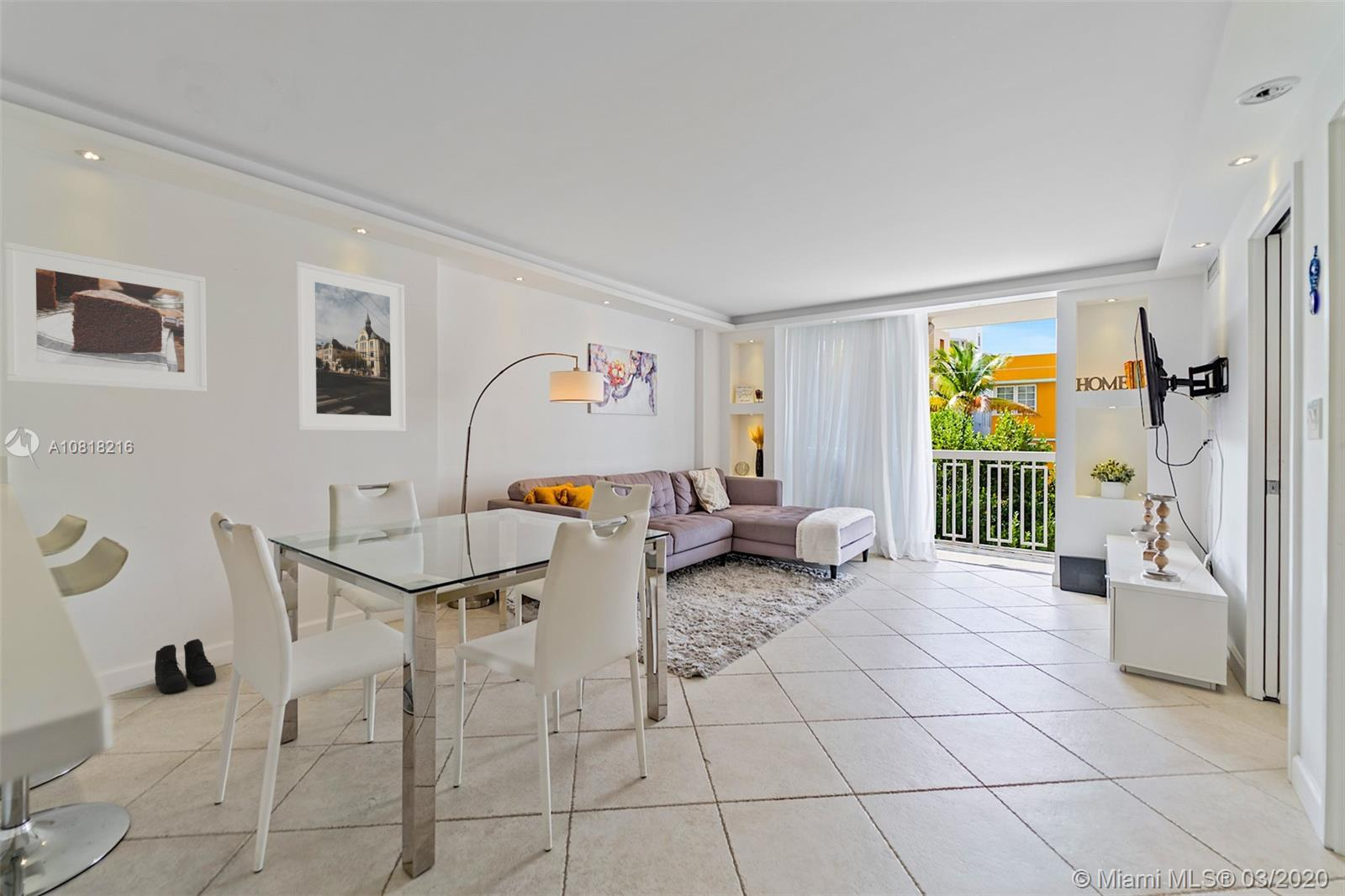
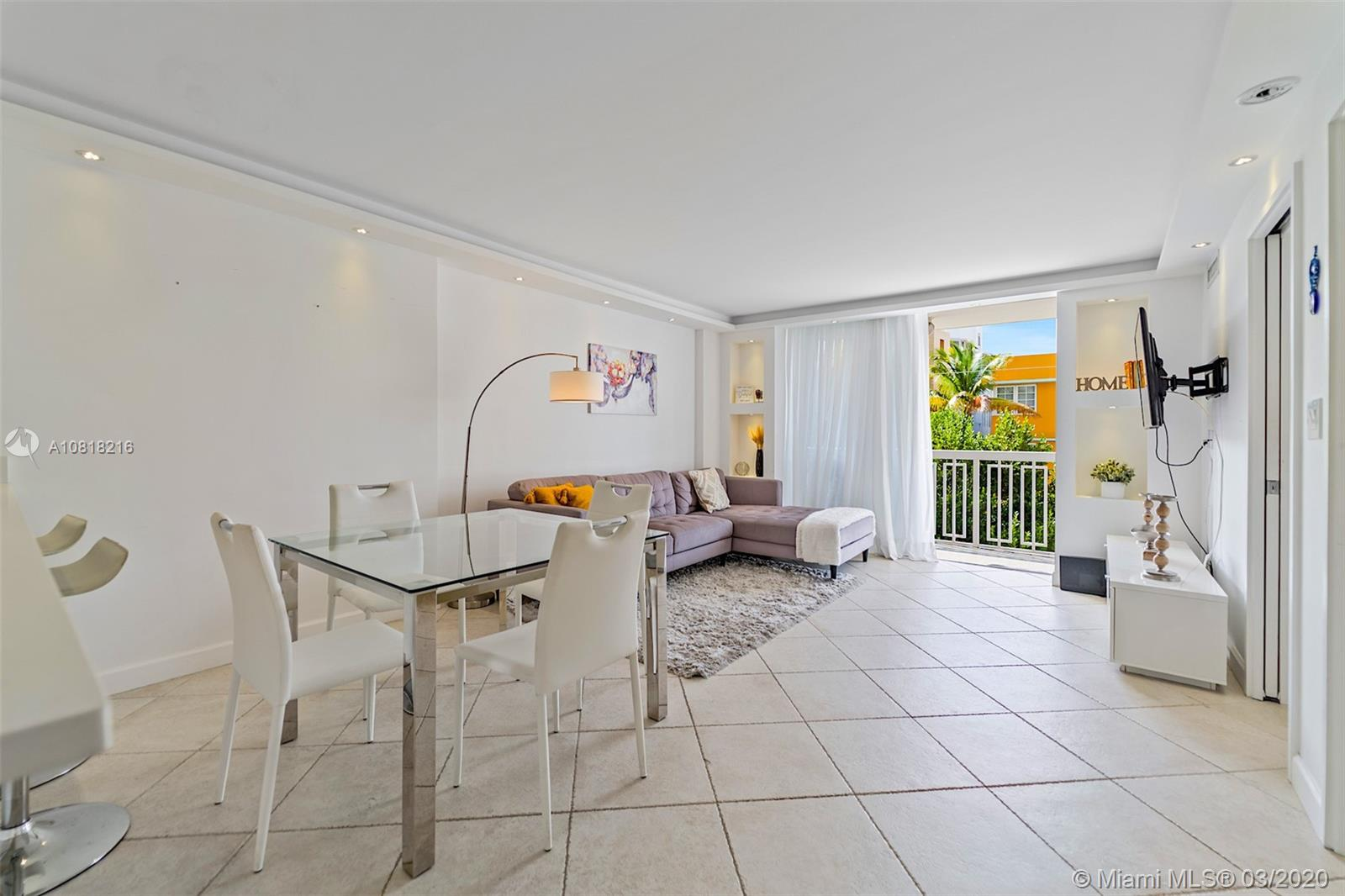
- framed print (354, 352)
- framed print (115, 324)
- boots (185, 663)
